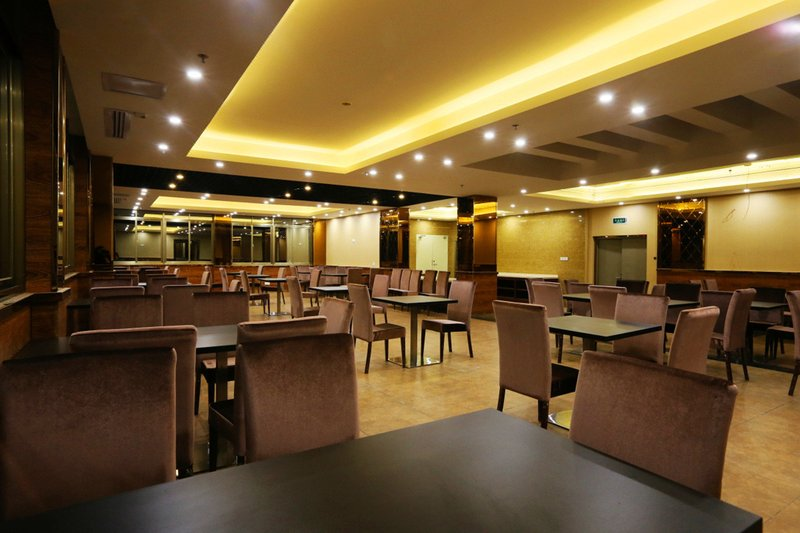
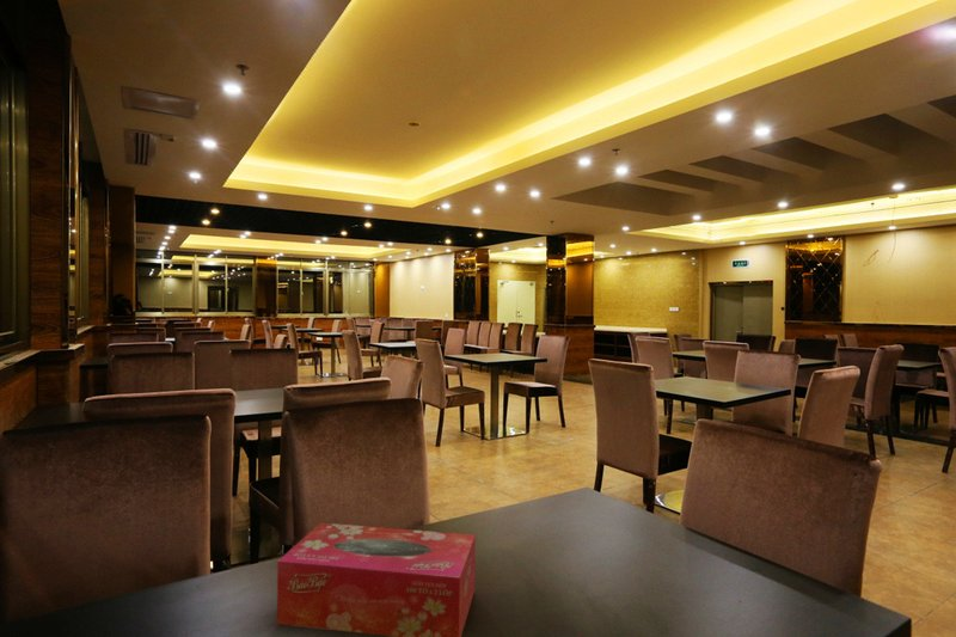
+ tissue box (381, 576)
